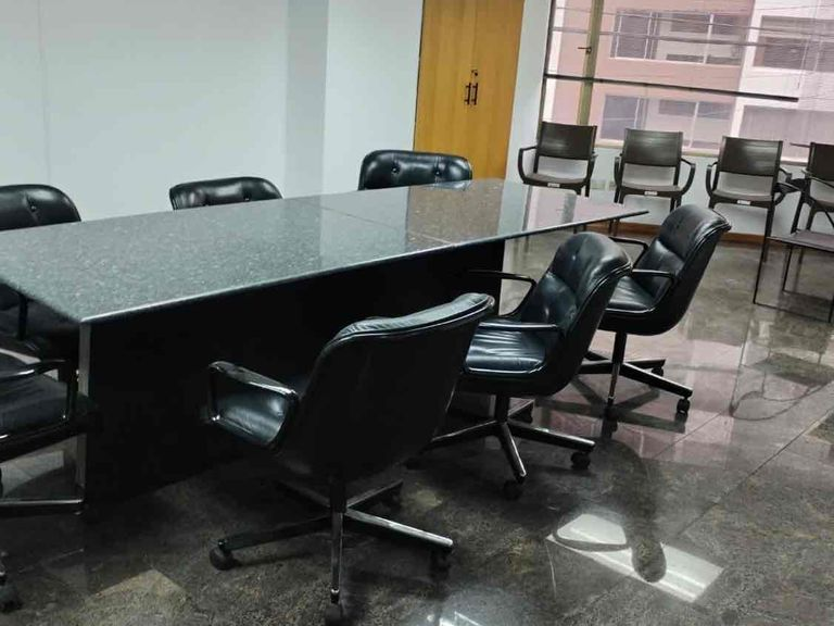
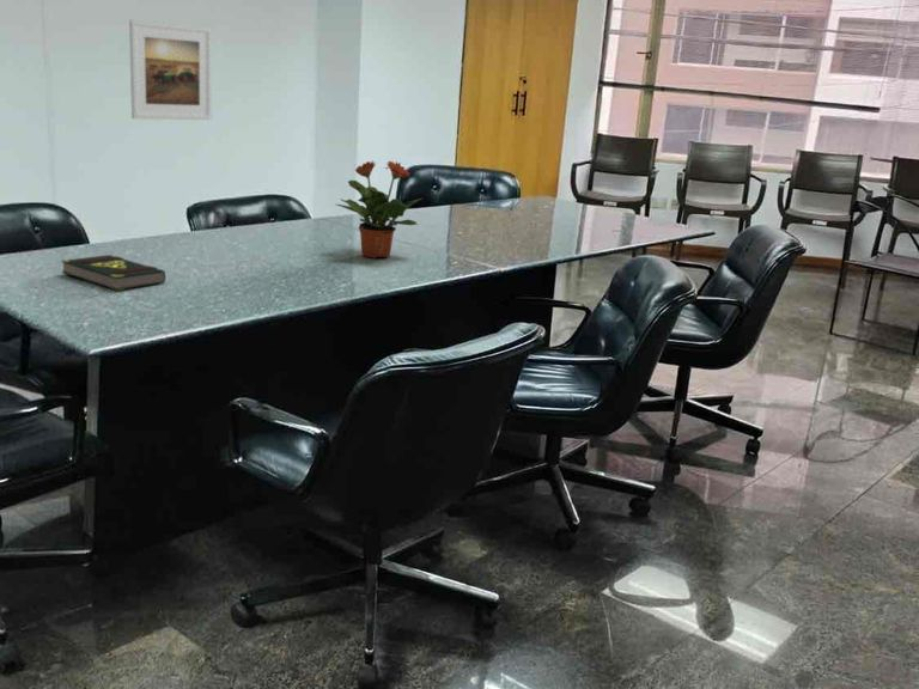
+ book (114, 272)
+ potted plant (378, 208)
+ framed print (172, 72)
